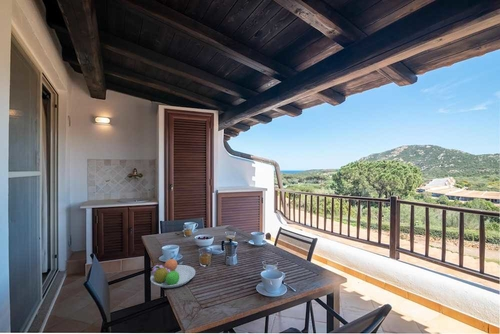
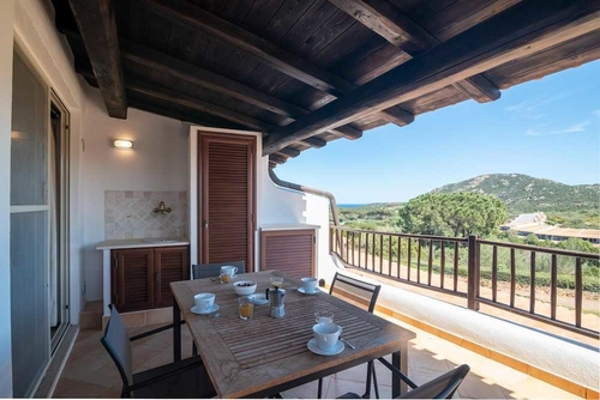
- fruit bowl (172, 271)
